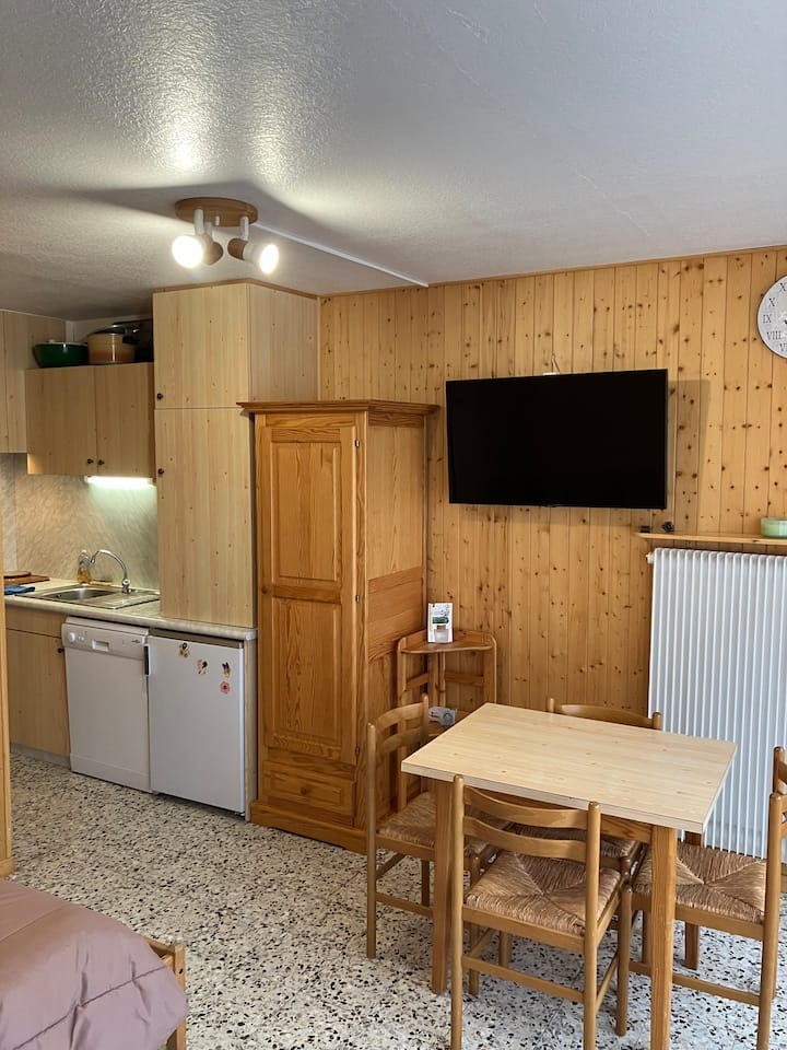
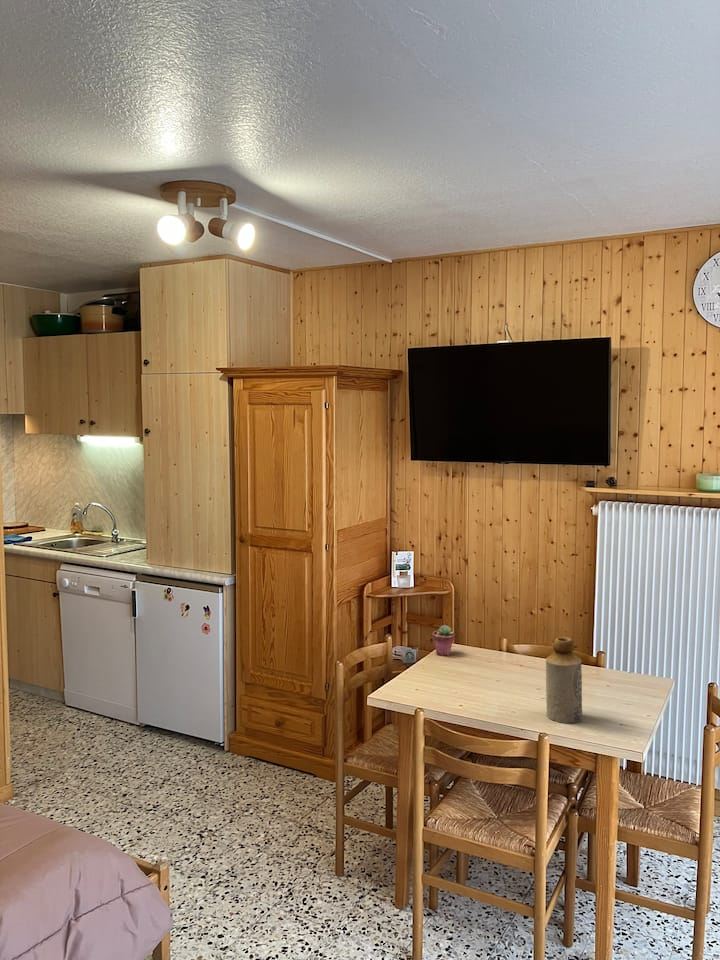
+ bottle (564, 677)
+ potted succulent (443, 639)
